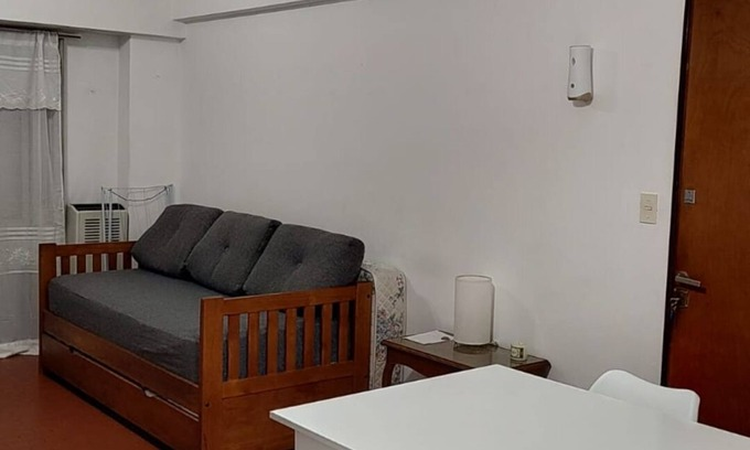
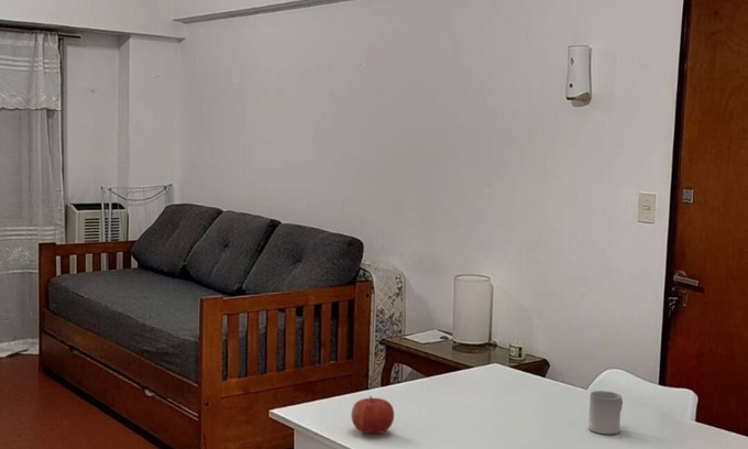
+ cup (608, 410)
+ fruit (373, 413)
